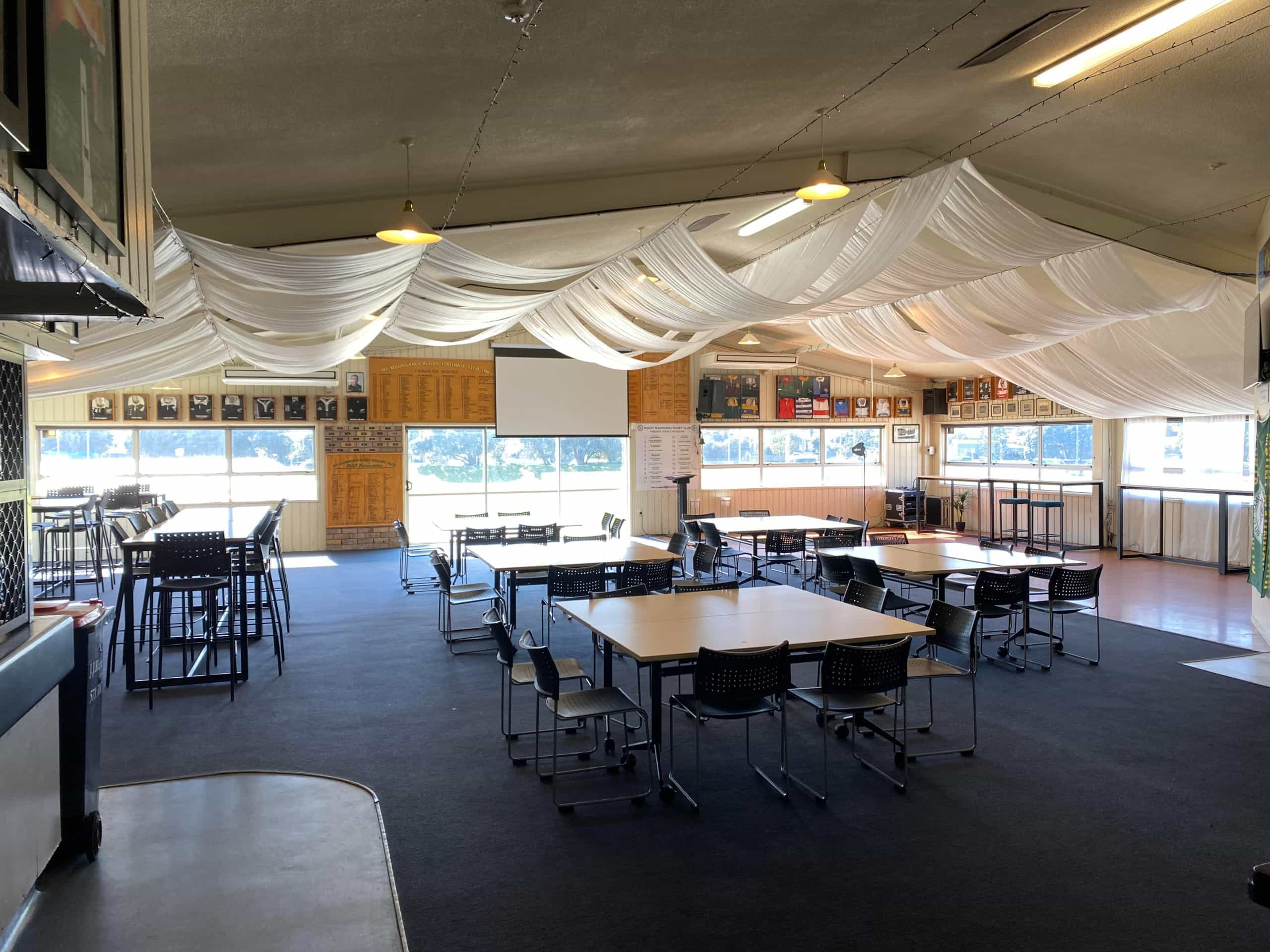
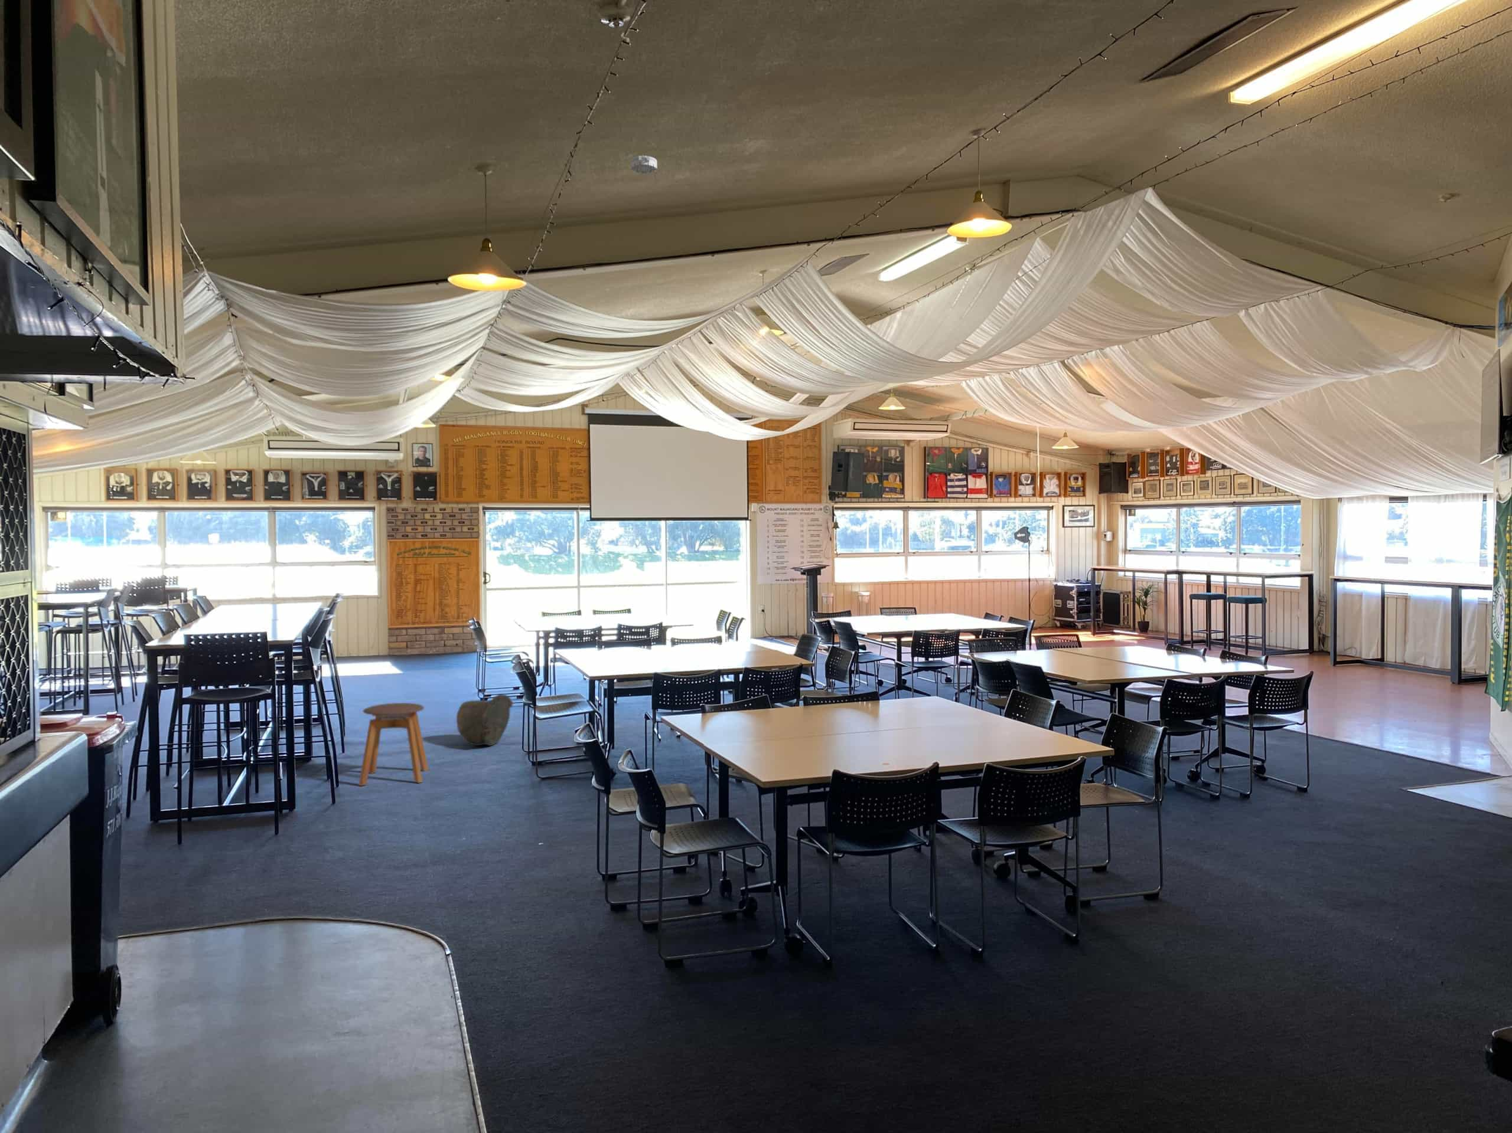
+ bag (485, 718)
+ smoke detector (644, 164)
+ stool (391, 728)
